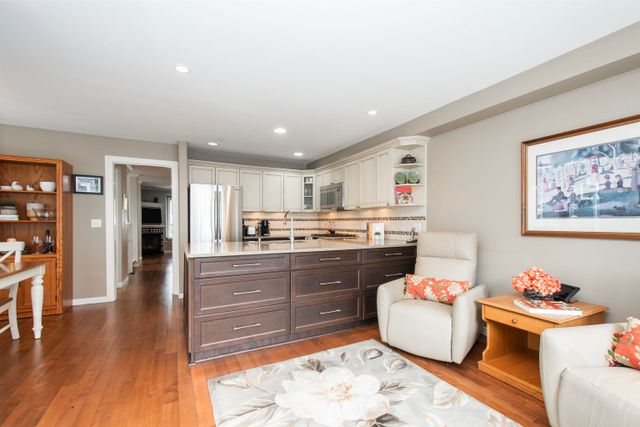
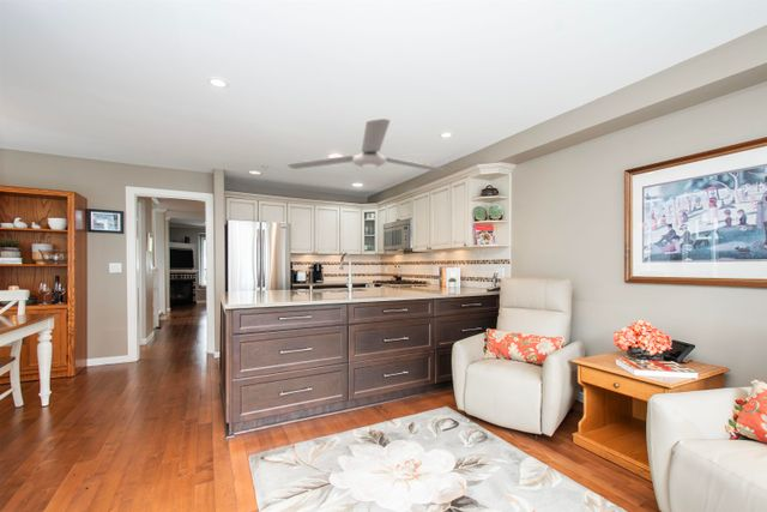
+ ceiling fan (366, 144)
